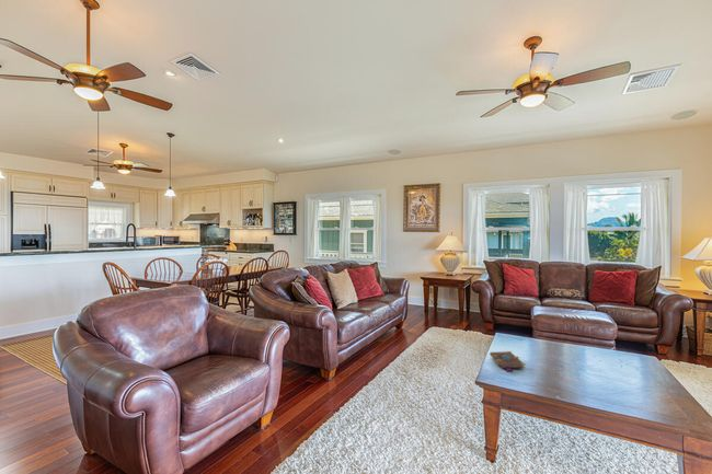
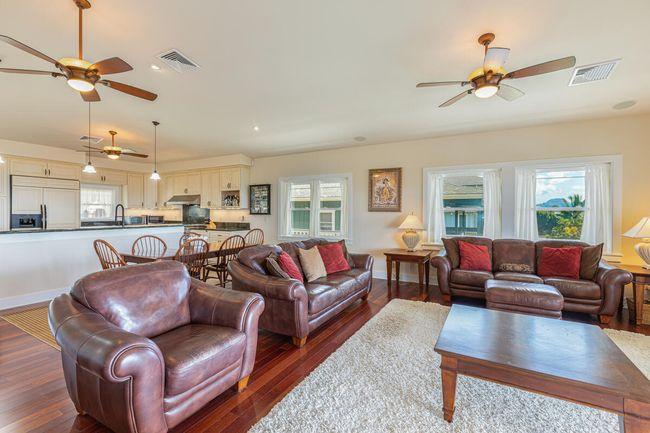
- book (508, 360)
